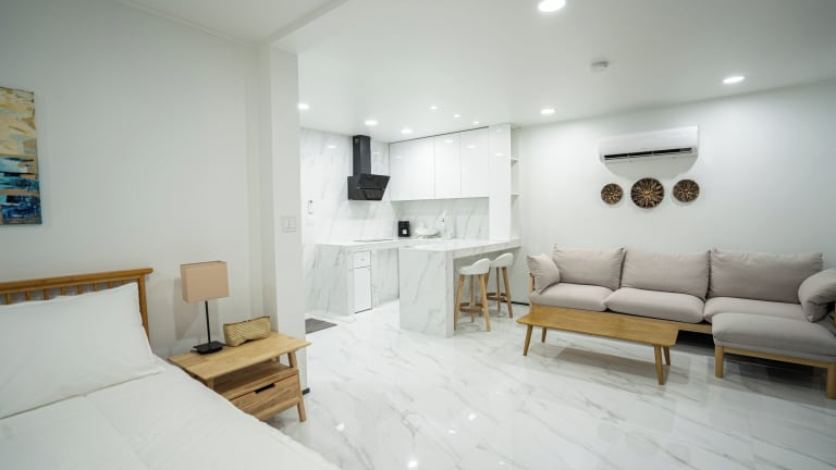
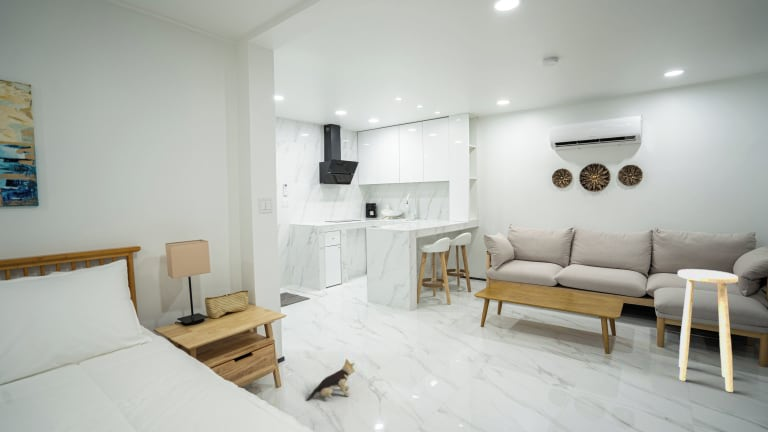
+ plush toy (332, 379)
+ stool (719, 326)
